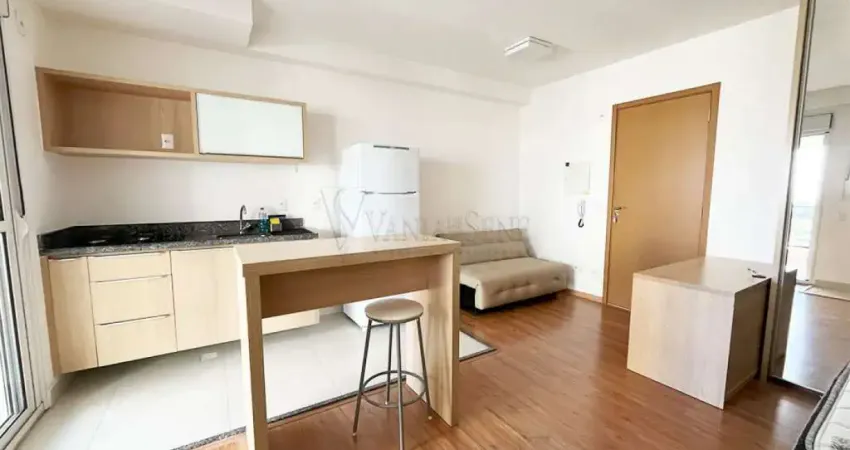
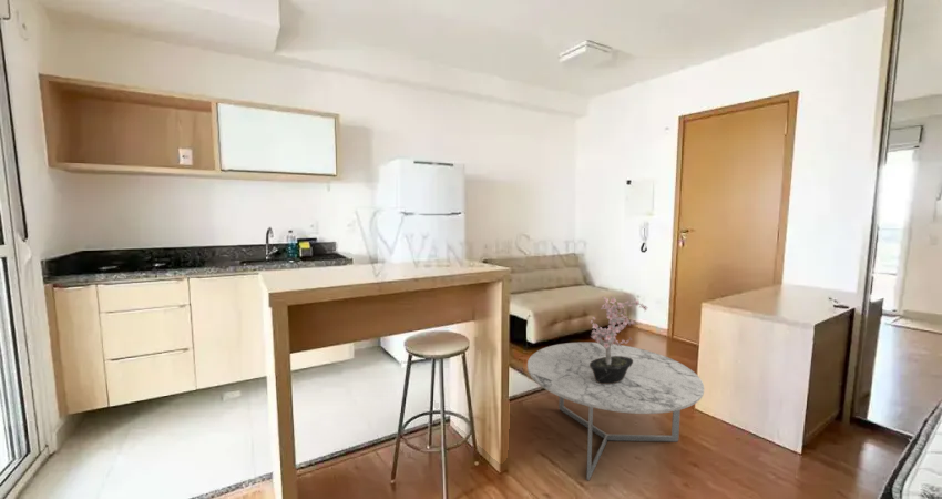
+ coffee table (607, 405)
+ potted plant (615, 334)
